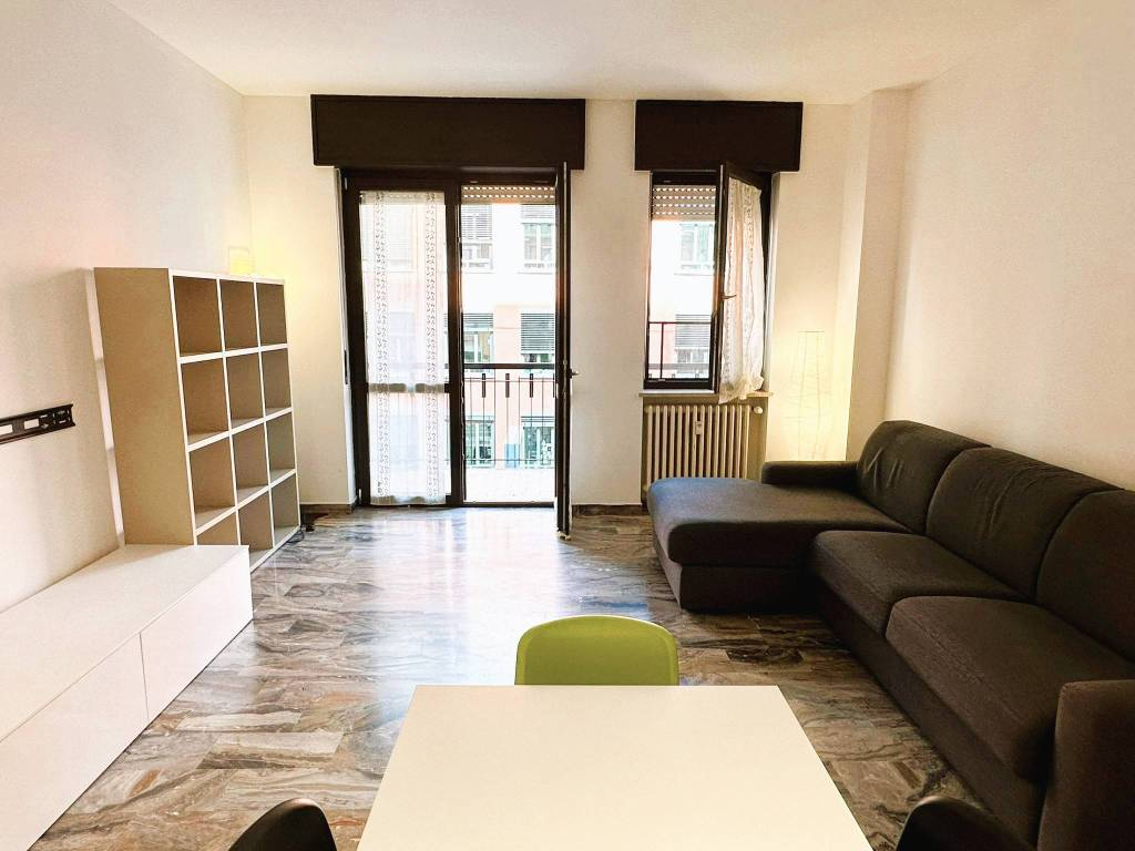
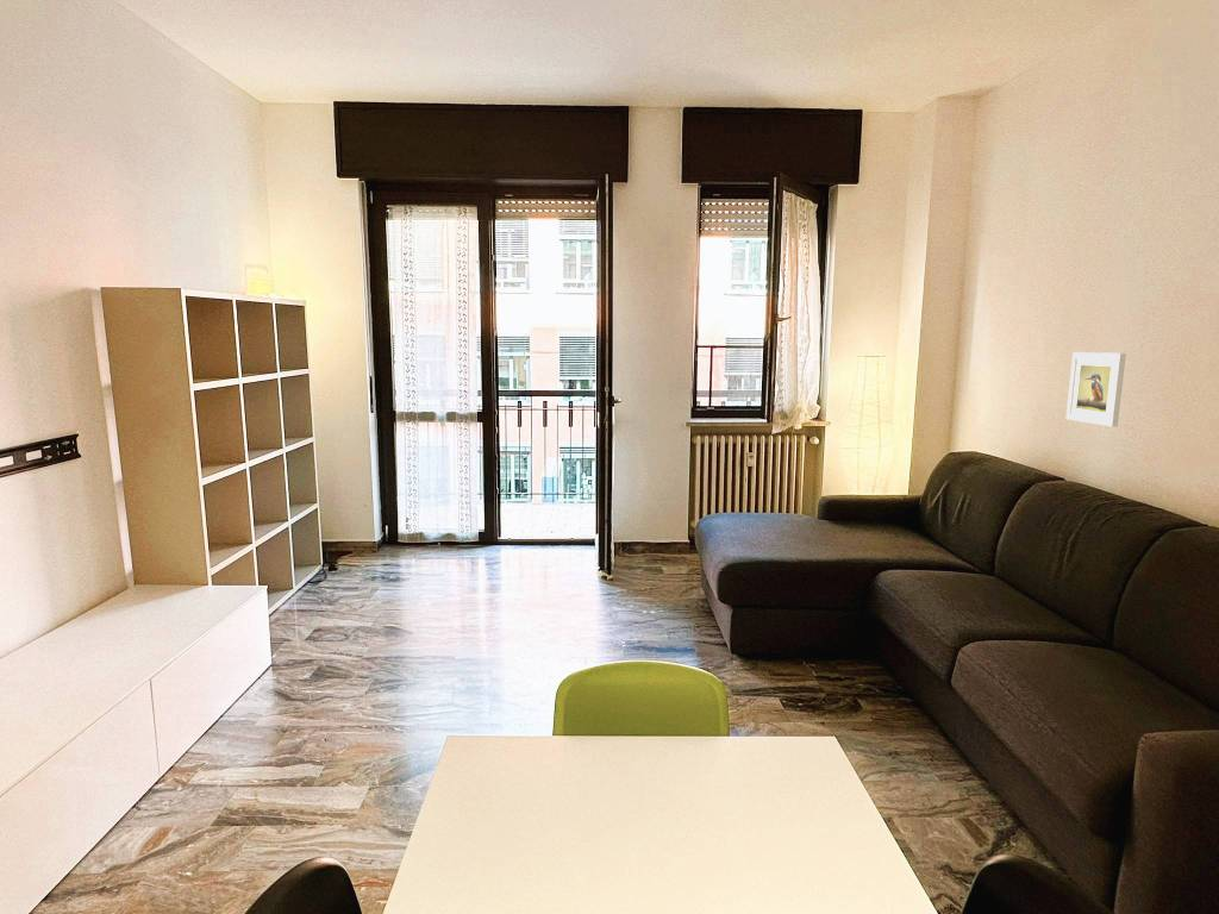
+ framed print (1094, 388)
